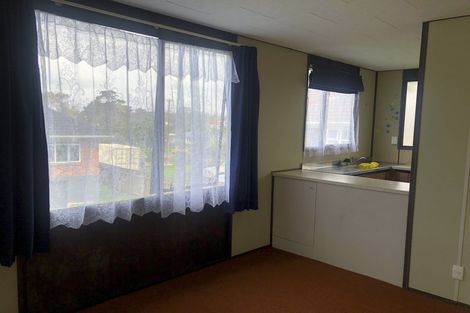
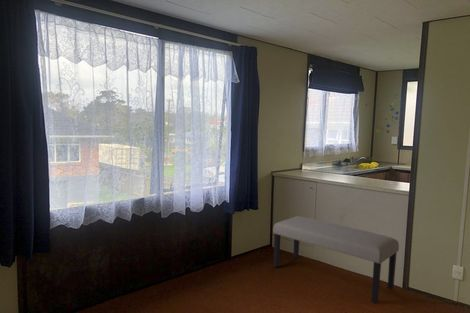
+ bench (331, 249)
